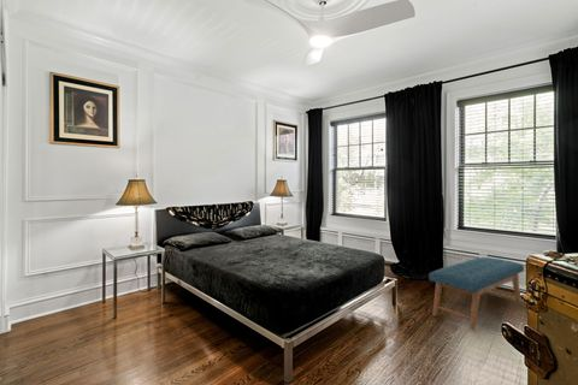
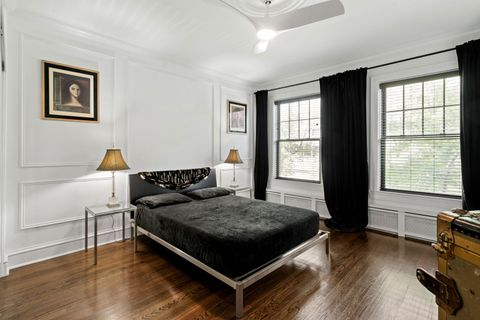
- bench (478, 286)
